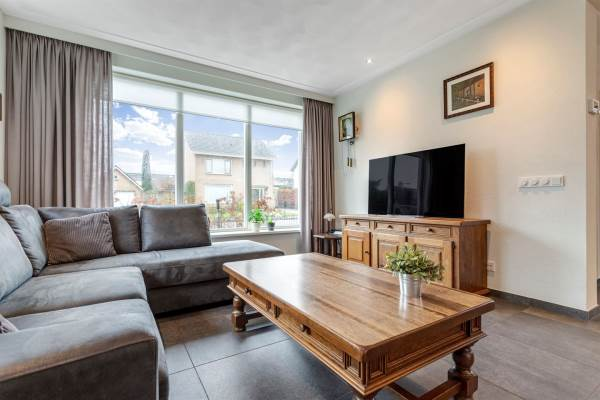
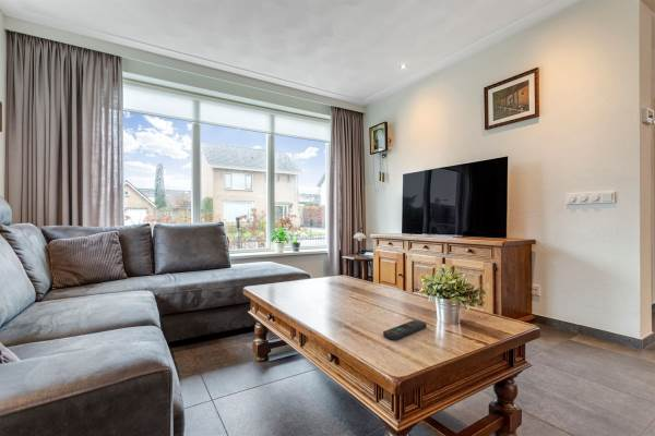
+ remote control (405, 329)
